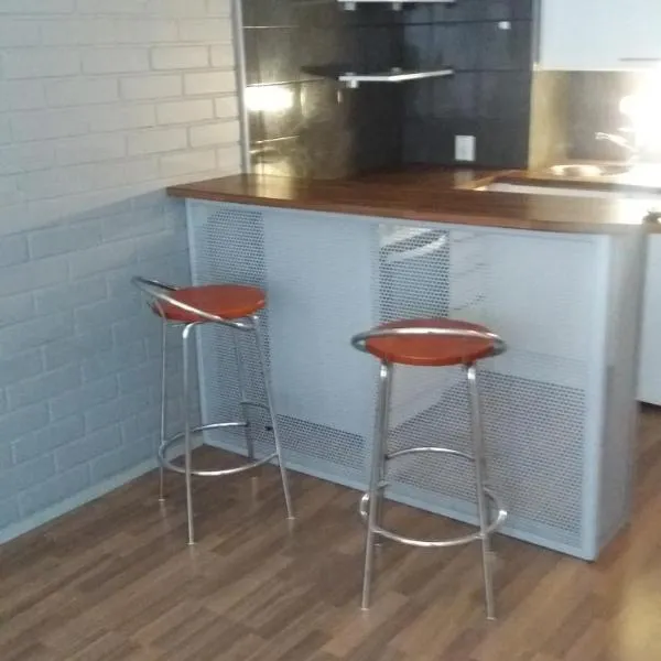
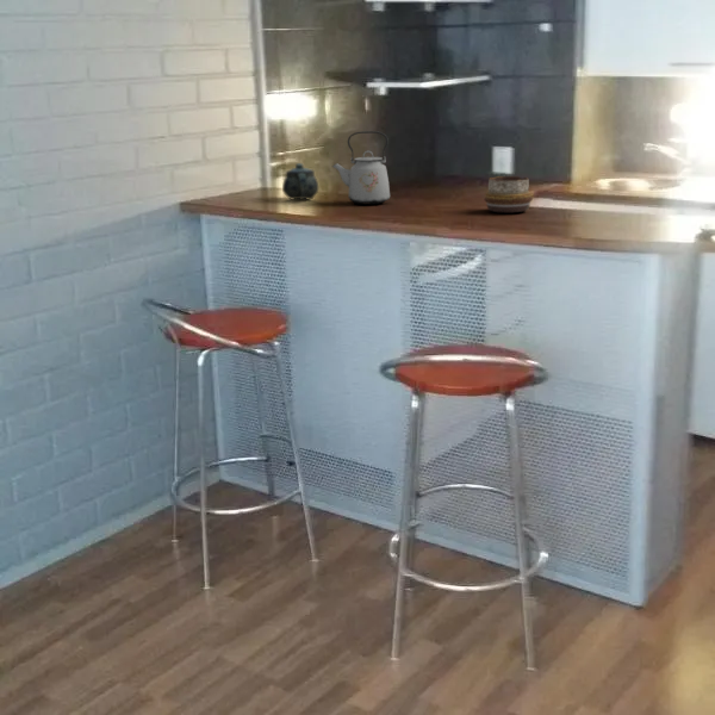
+ chinaware (299, 181)
+ kettle (360, 167)
+ decorative bowl (508, 194)
